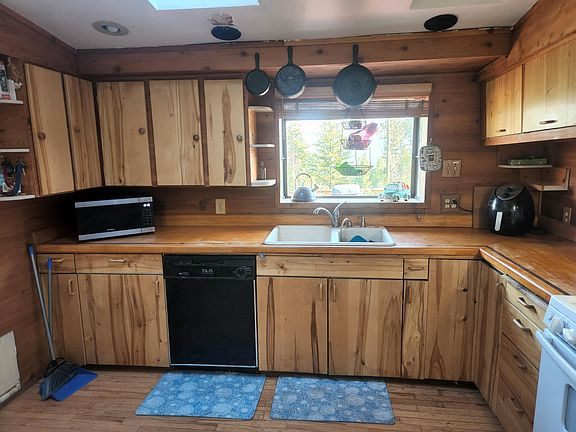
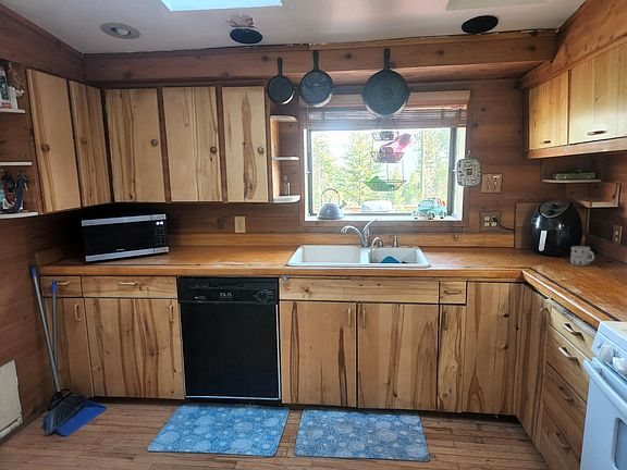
+ mug (582, 256)
